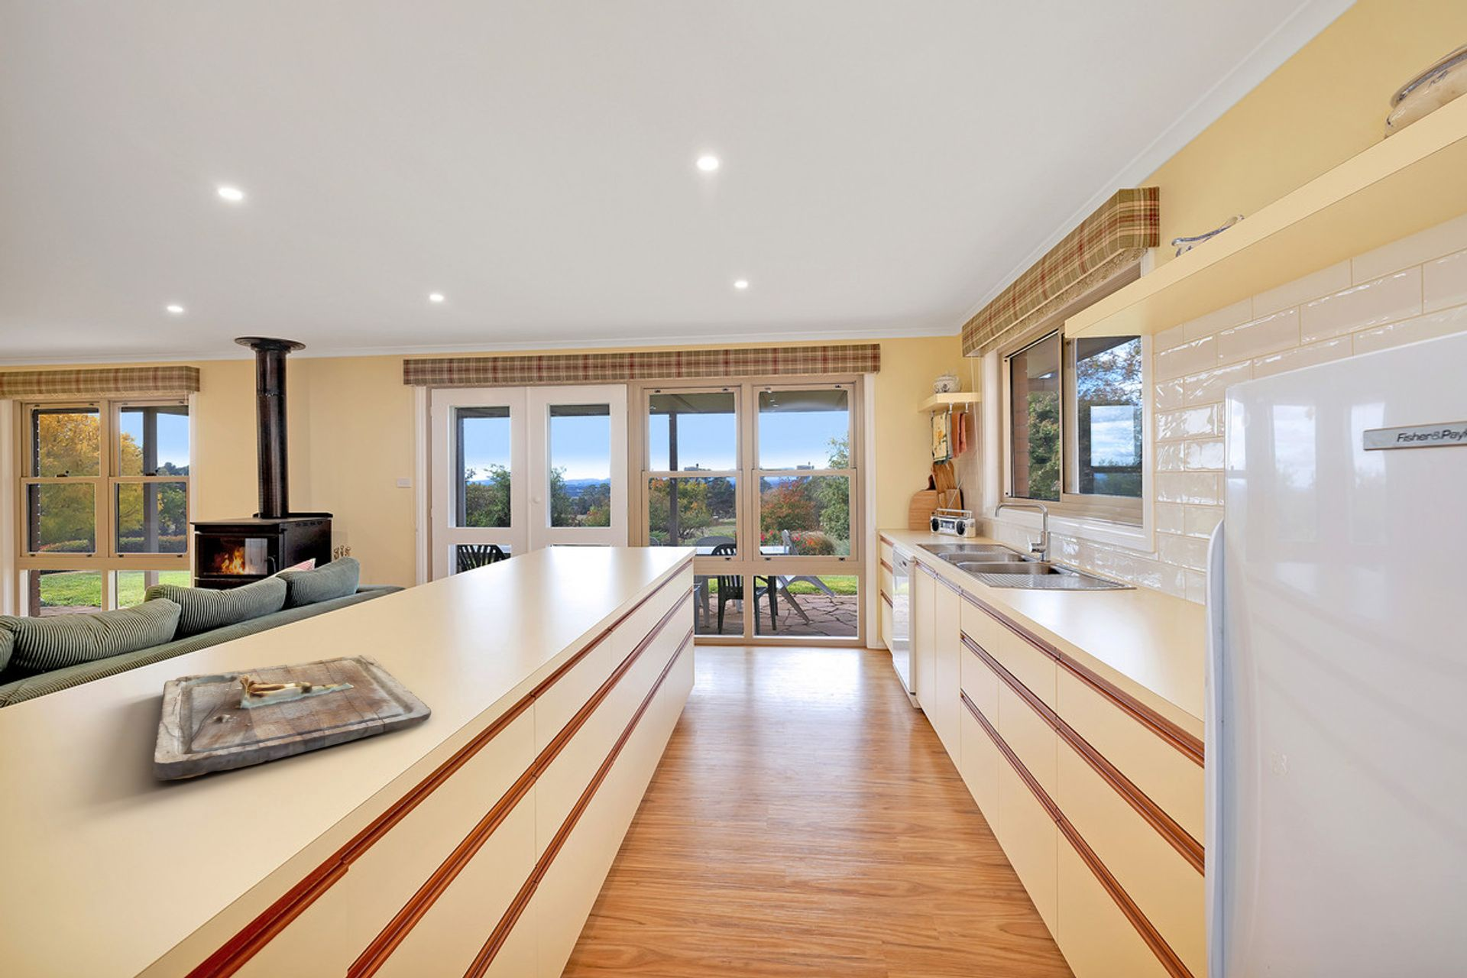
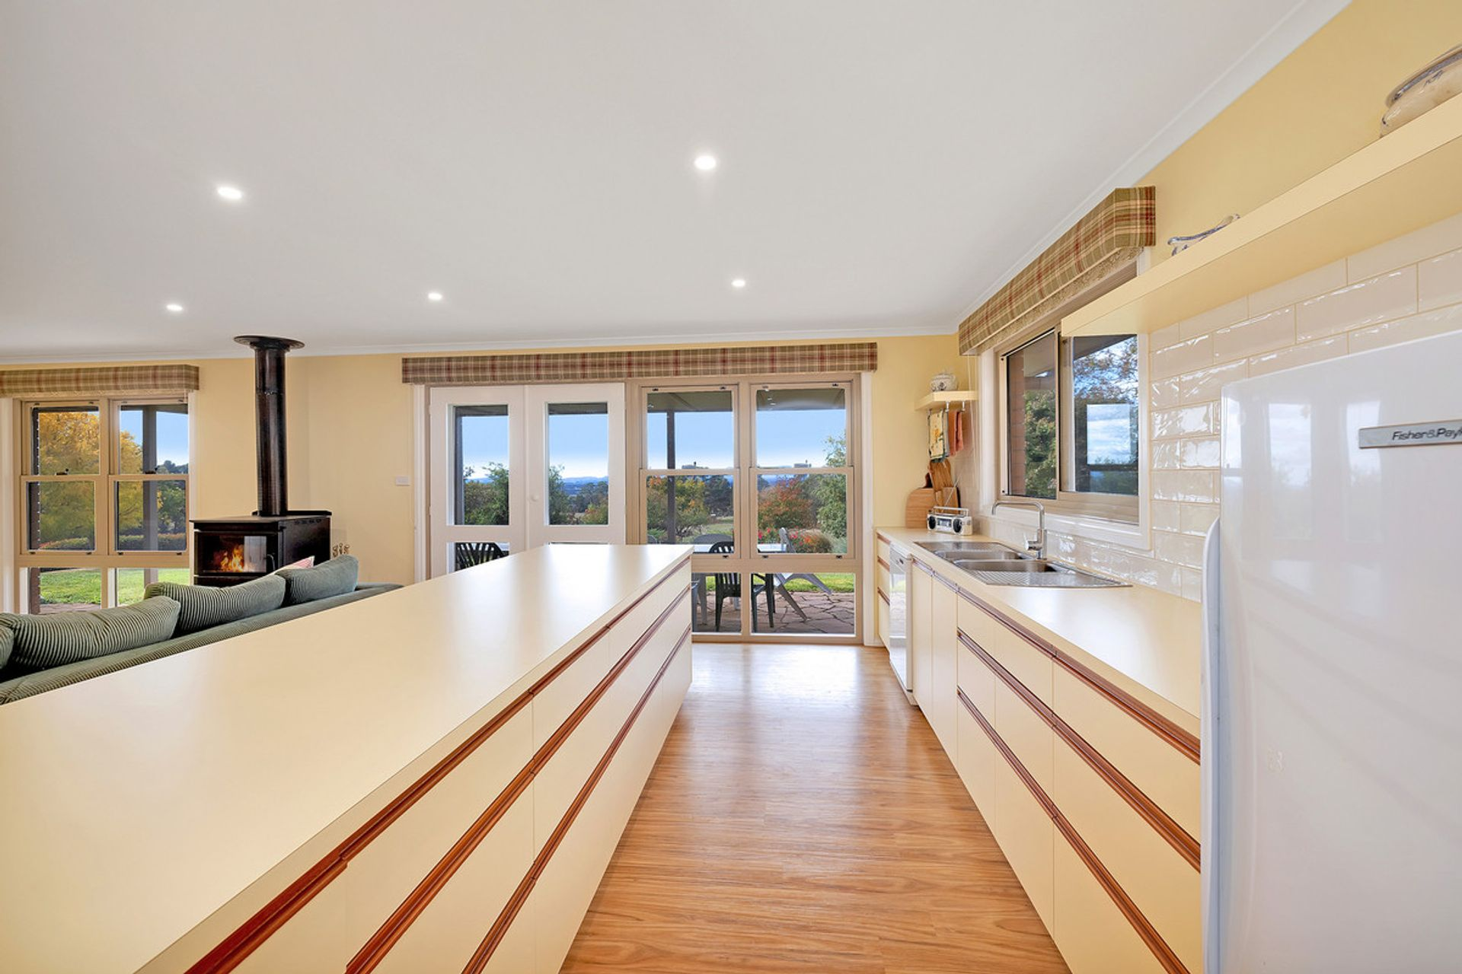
- cutting board (290, 685)
